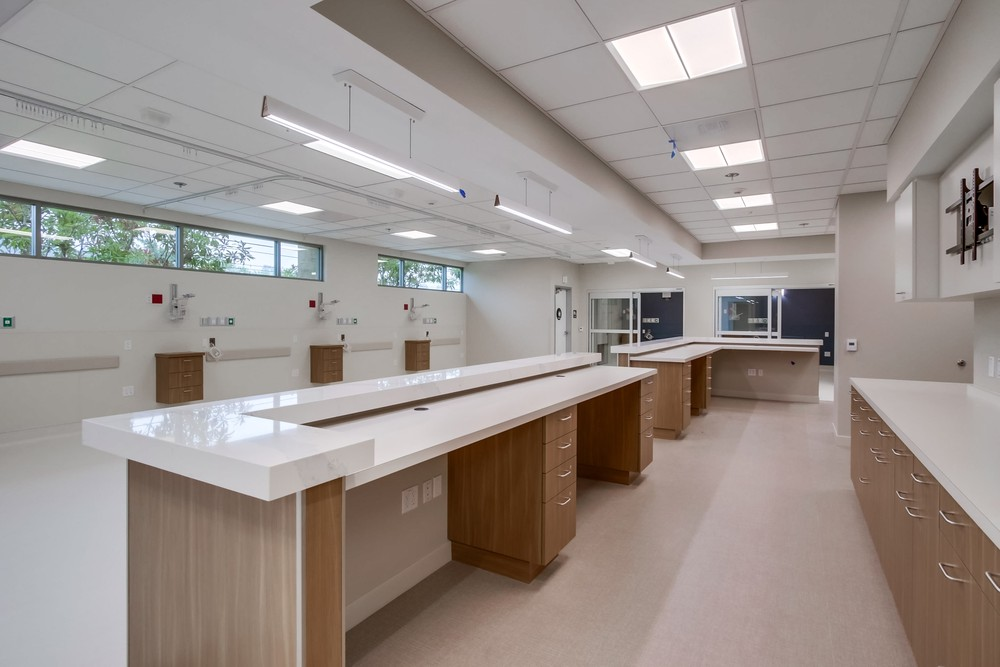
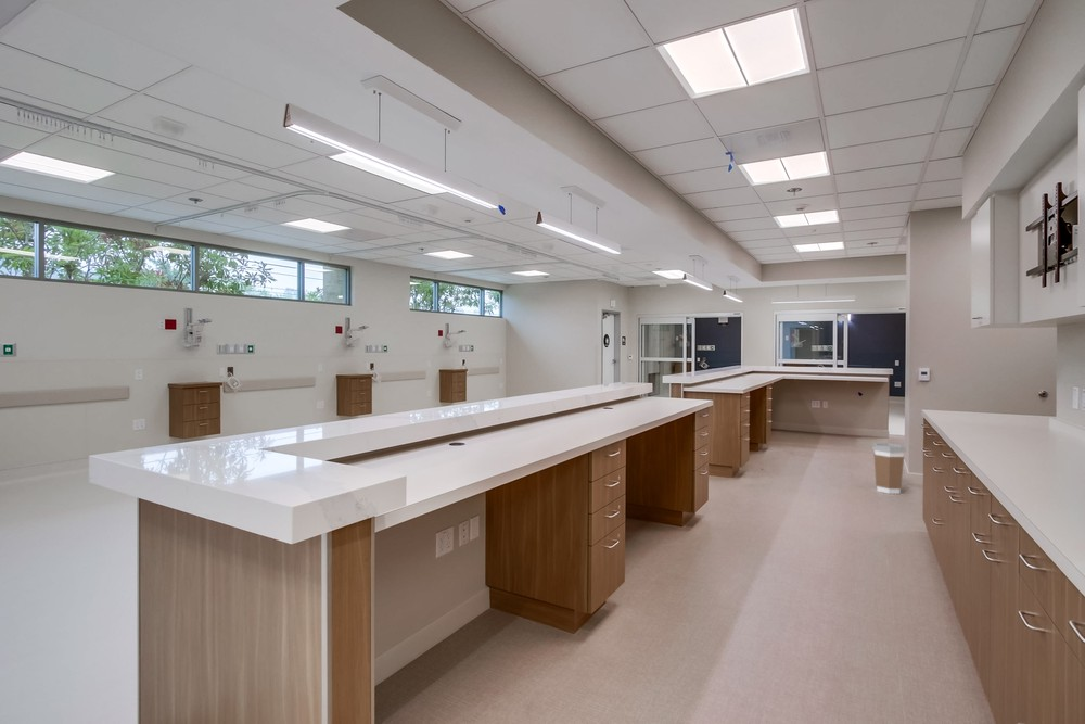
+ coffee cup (888, 468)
